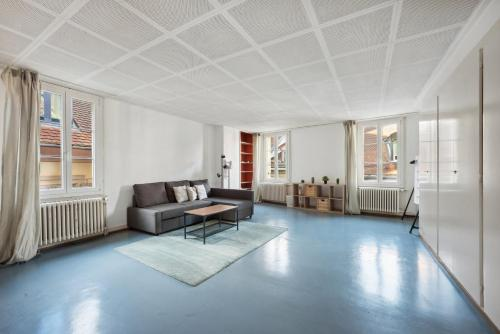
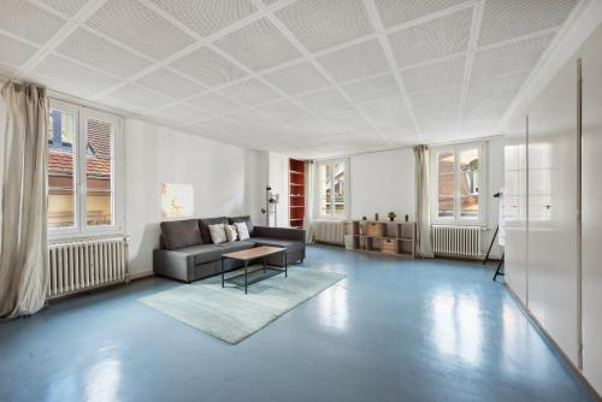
+ wall art (178, 200)
